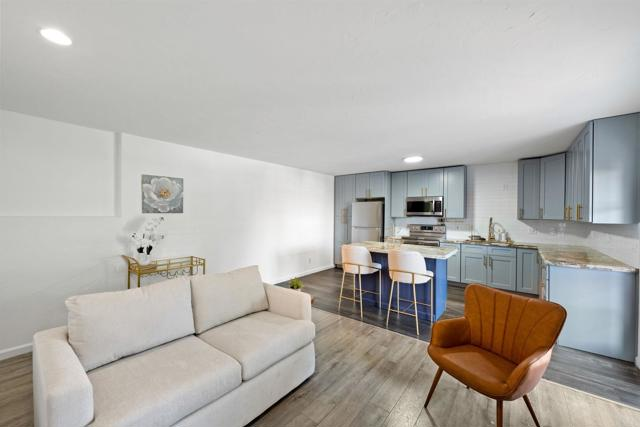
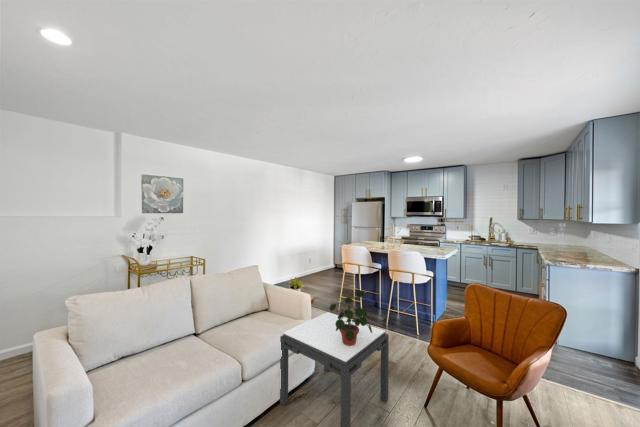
+ potted plant (350, 315)
+ side table (334, 366)
